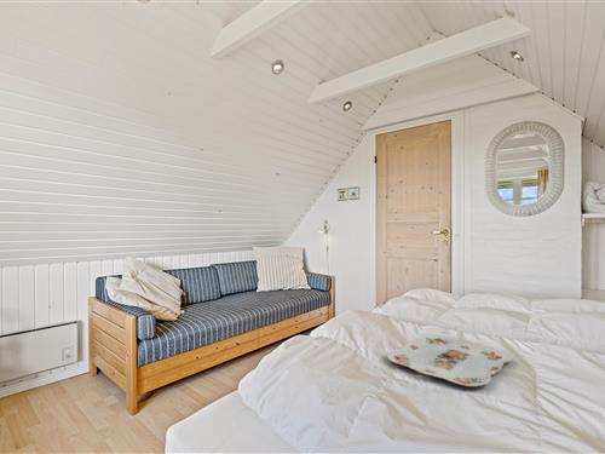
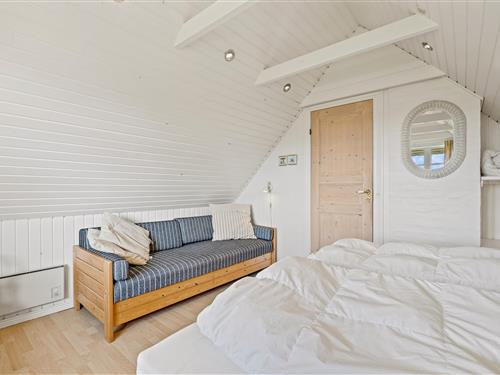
- serving tray (449, 356)
